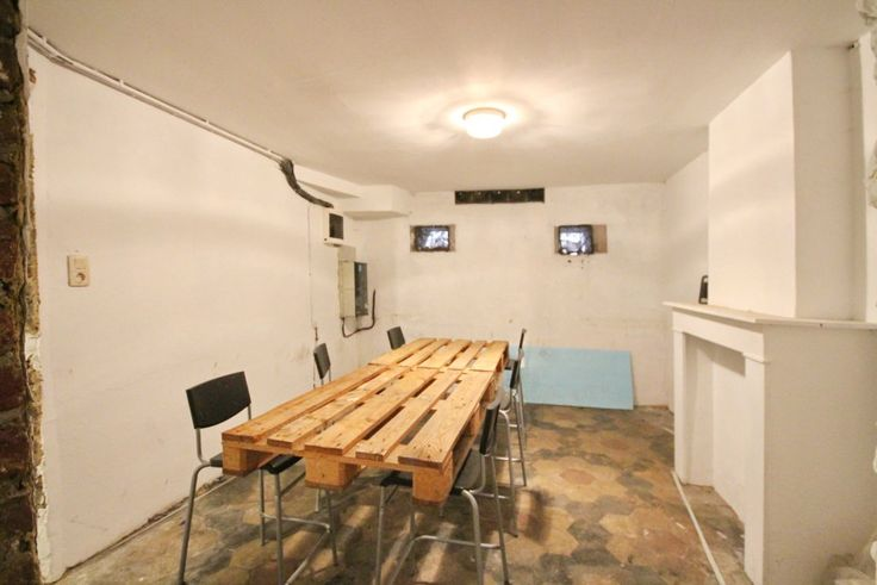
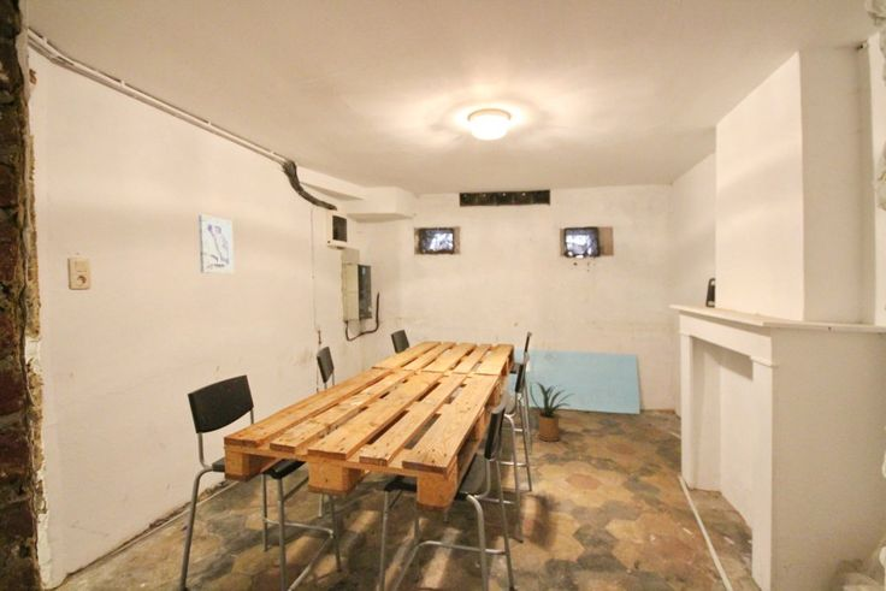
+ house plant (551, 408)
+ wall art (217, 246)
